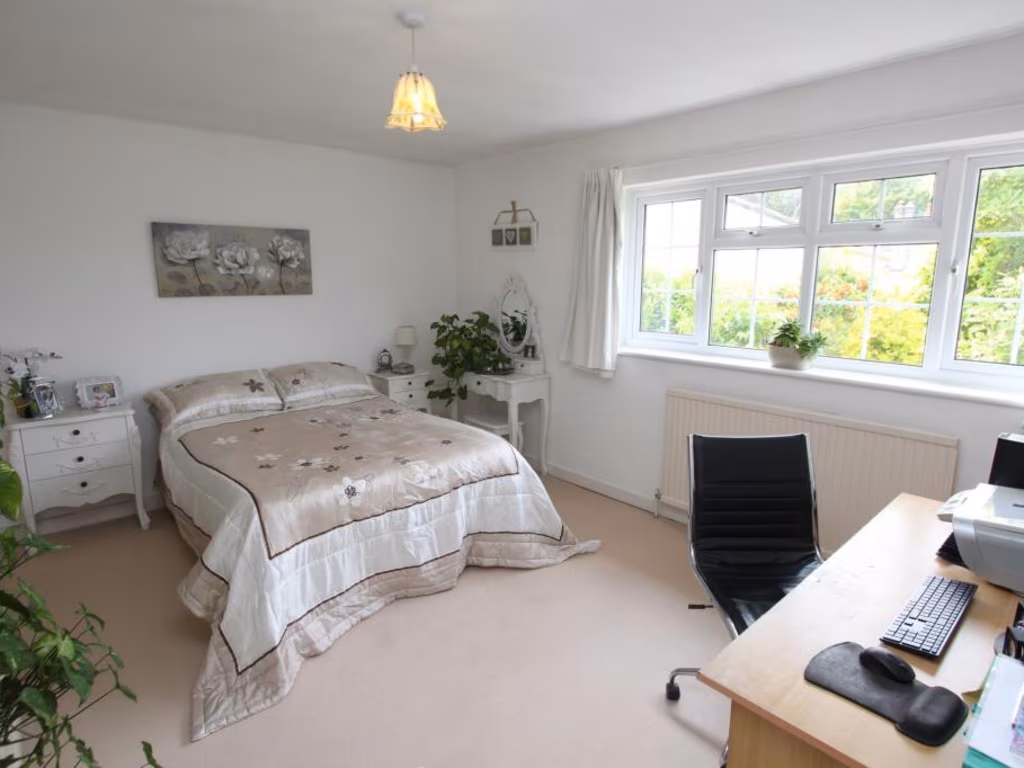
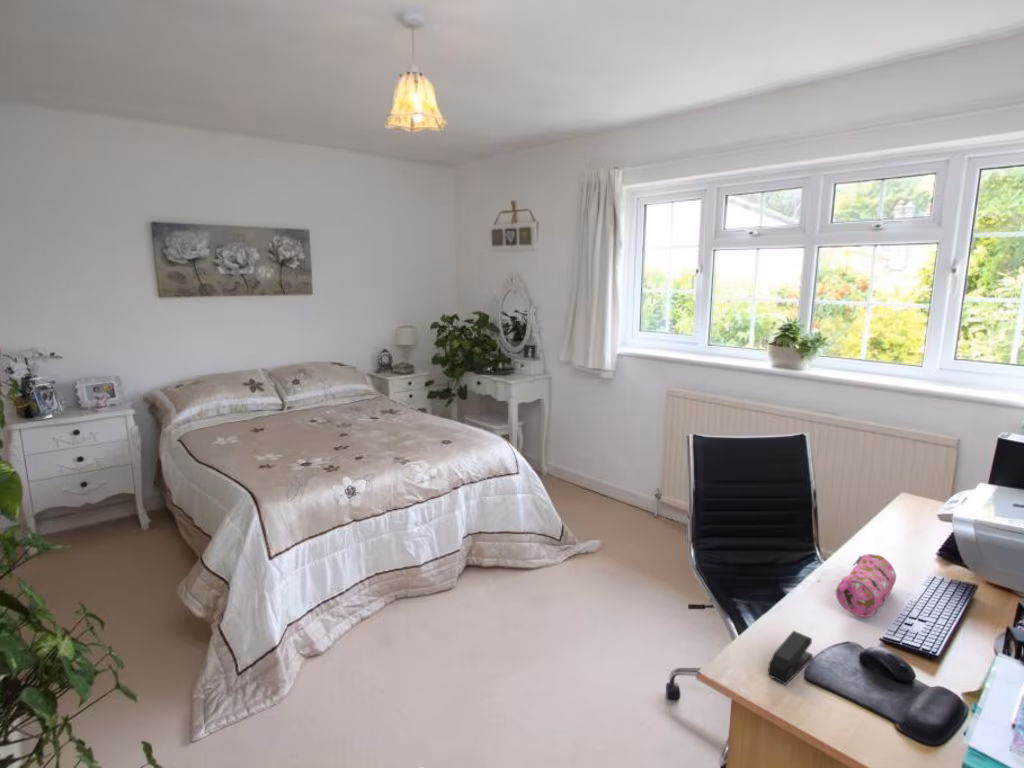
+ pencil case (866, 584)
+ stapler (791, 653)
